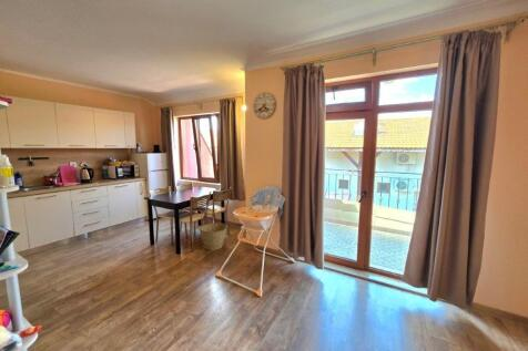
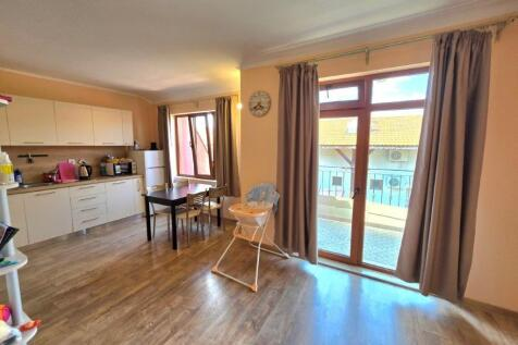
- basket (213, 236)
